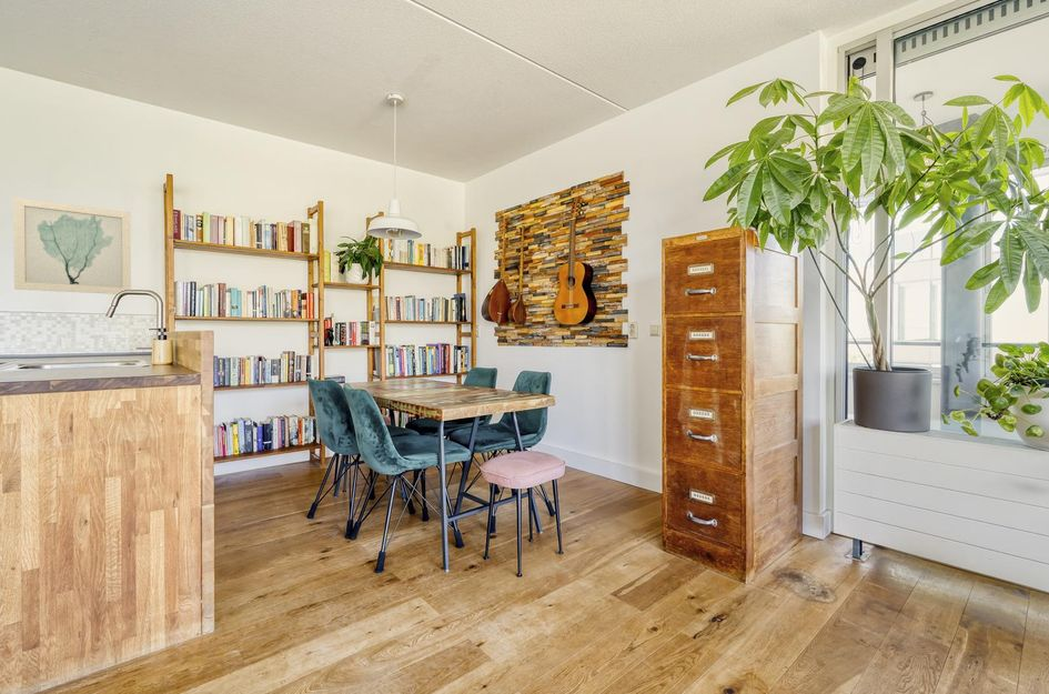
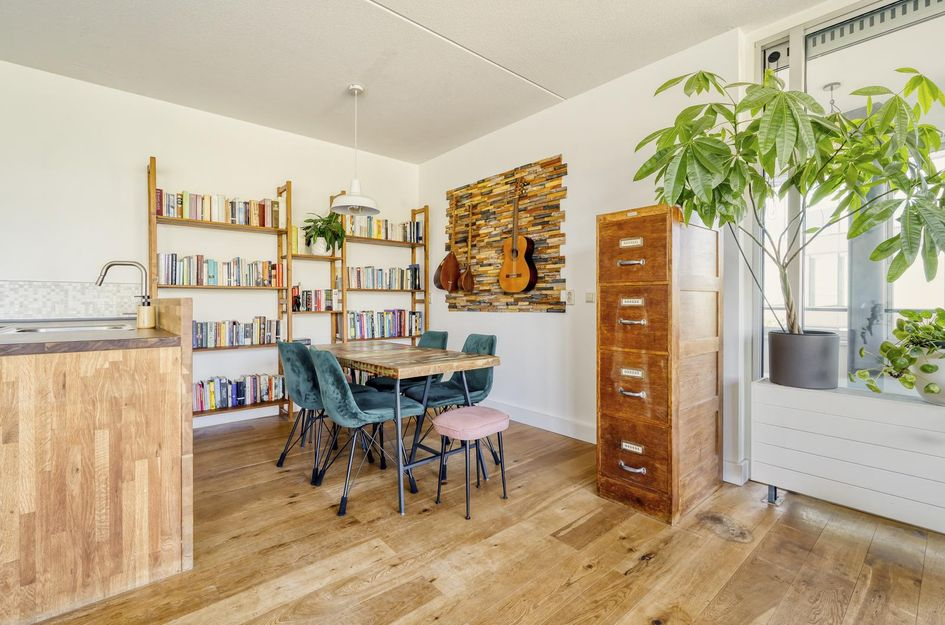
- wall art (75, 249)
